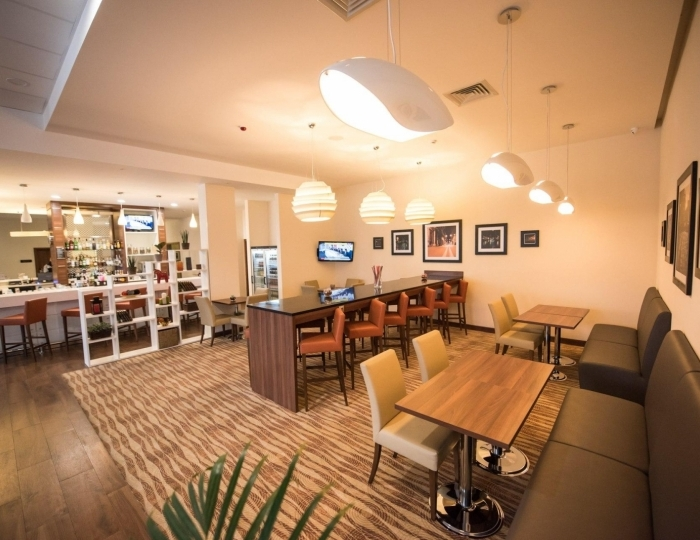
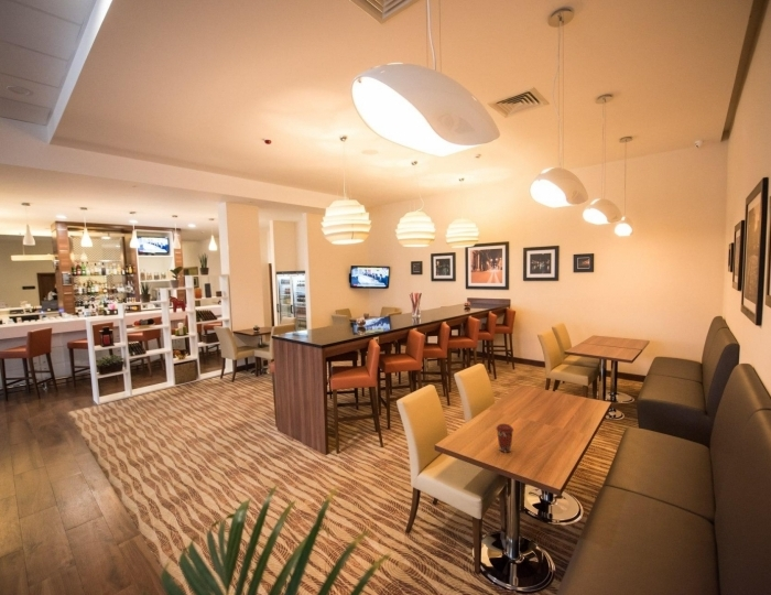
+ coffee cup (504, 437)
